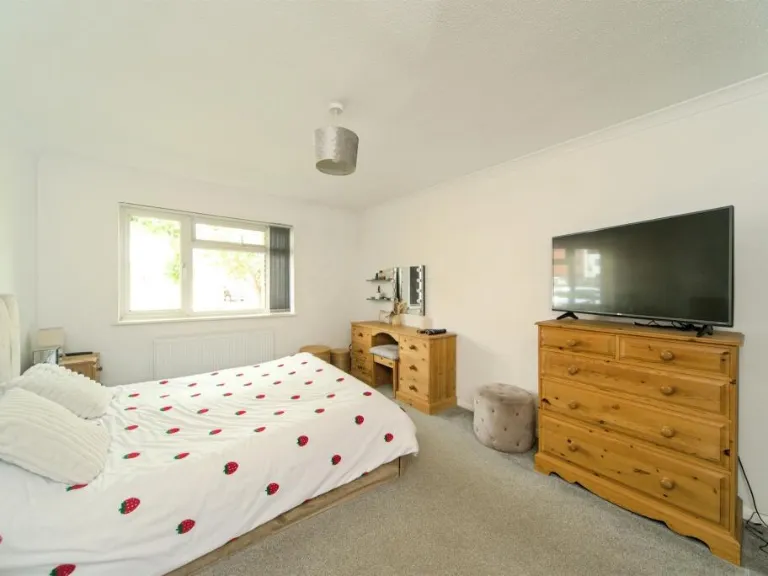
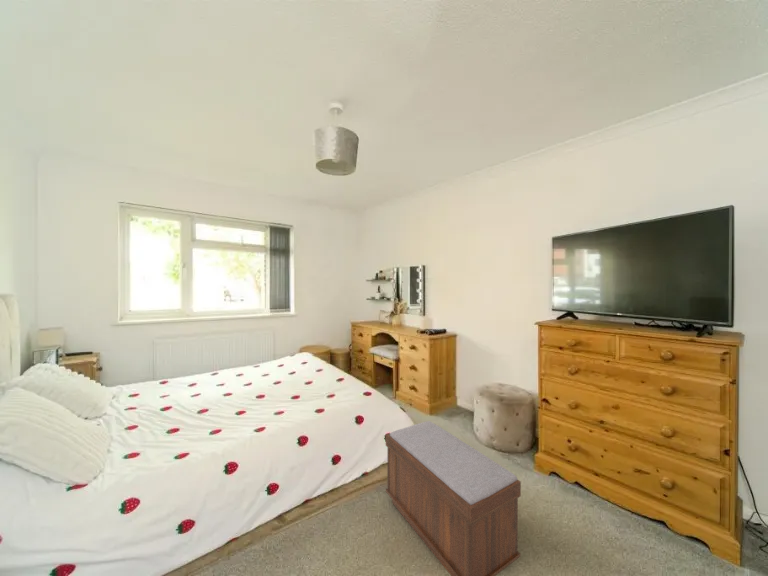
+ bench (444, 488)
